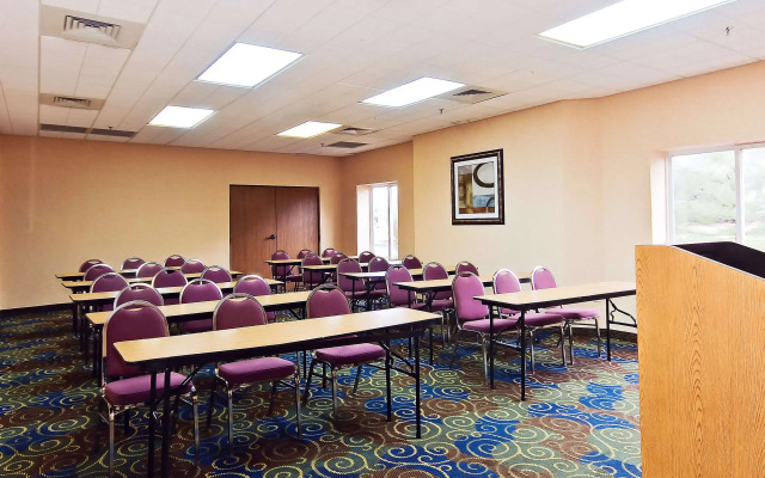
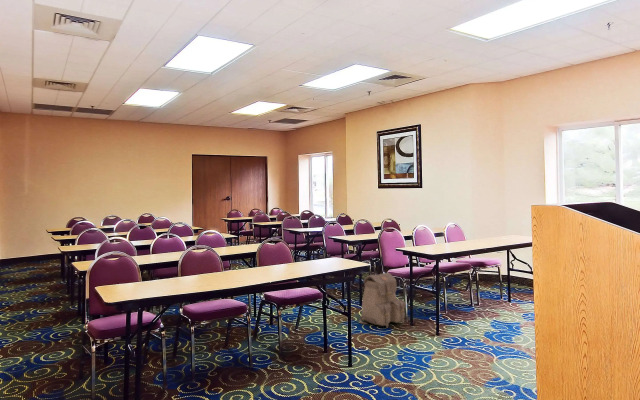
+ backpack (381, 298)
